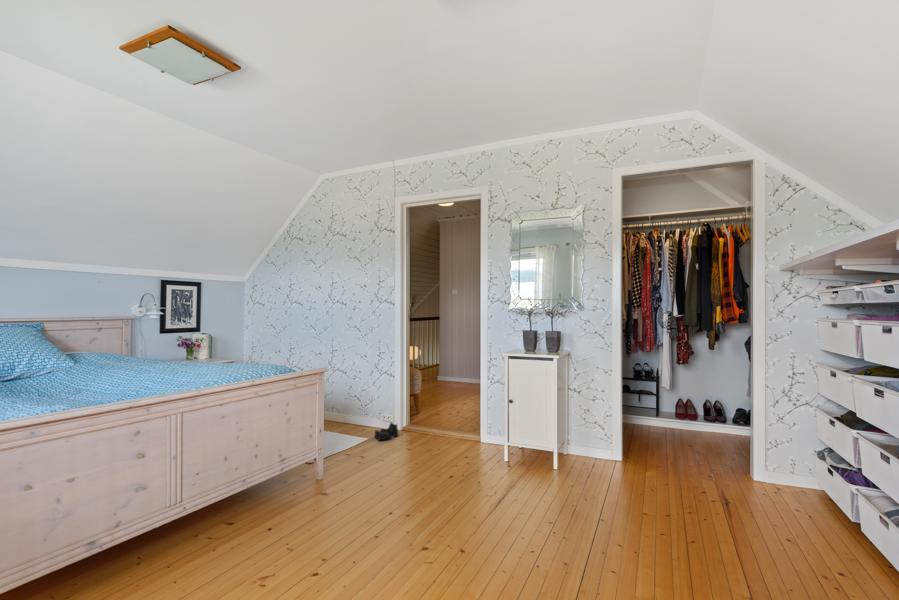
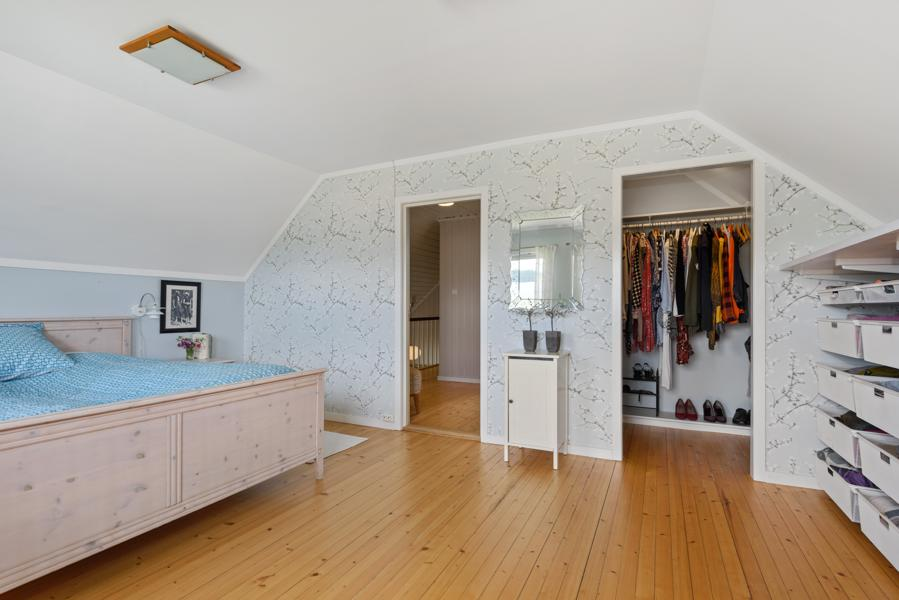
- boots (384, 430)
